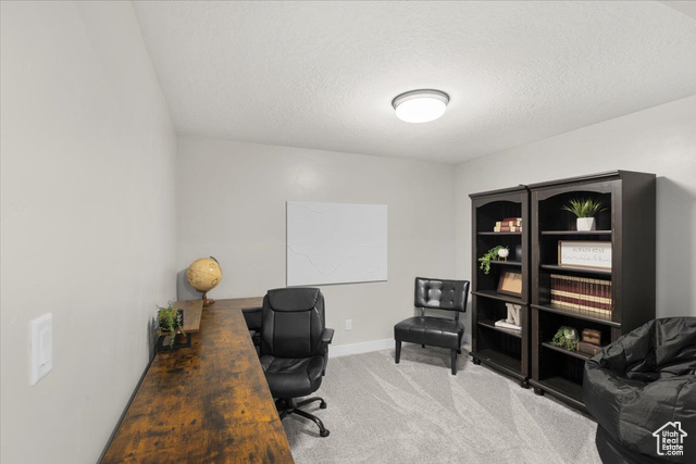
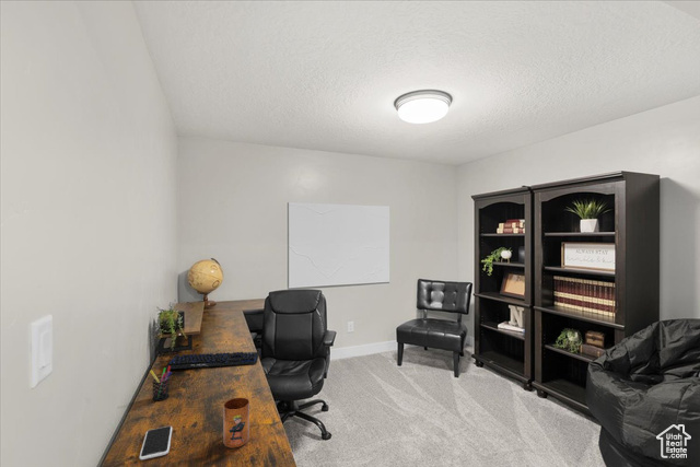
+ pen holder (162, 381)
+ smartphone (156, 441)
+ mug (236, 418)
+ keyboard (214, 359)
